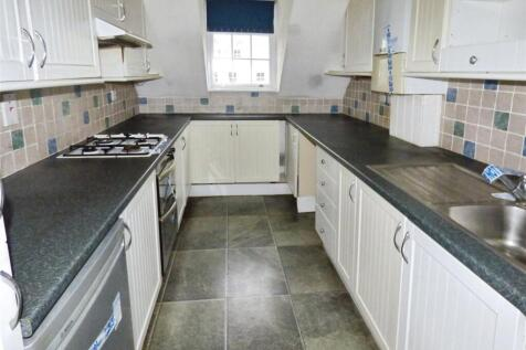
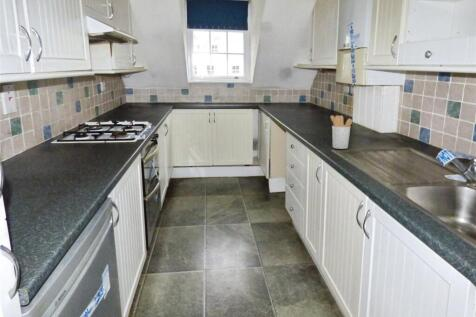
+ utensil holder (339, 131)
